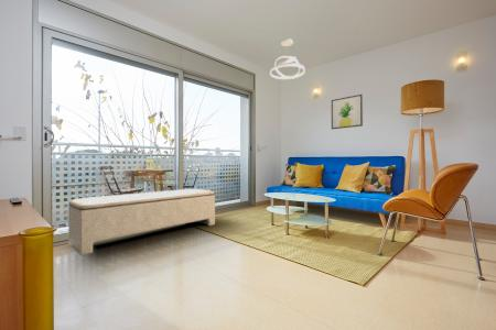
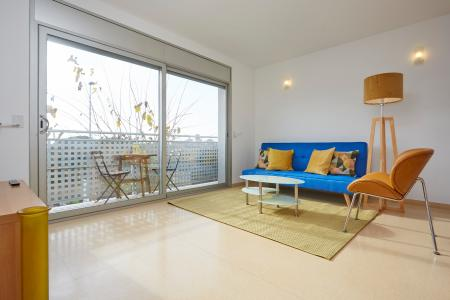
- pendant light (287, 57)
- wall art (346, 112)
- bench (151, 213)
